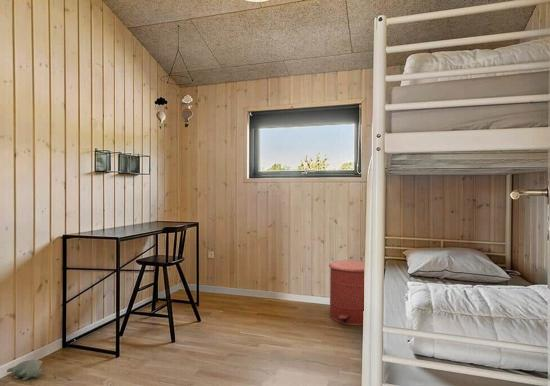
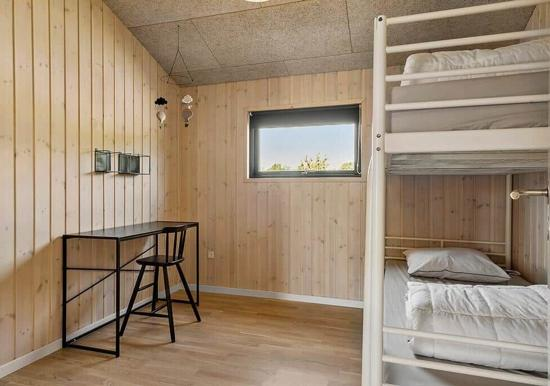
- plush toy (27, 368)
- trash can (352, 290)
